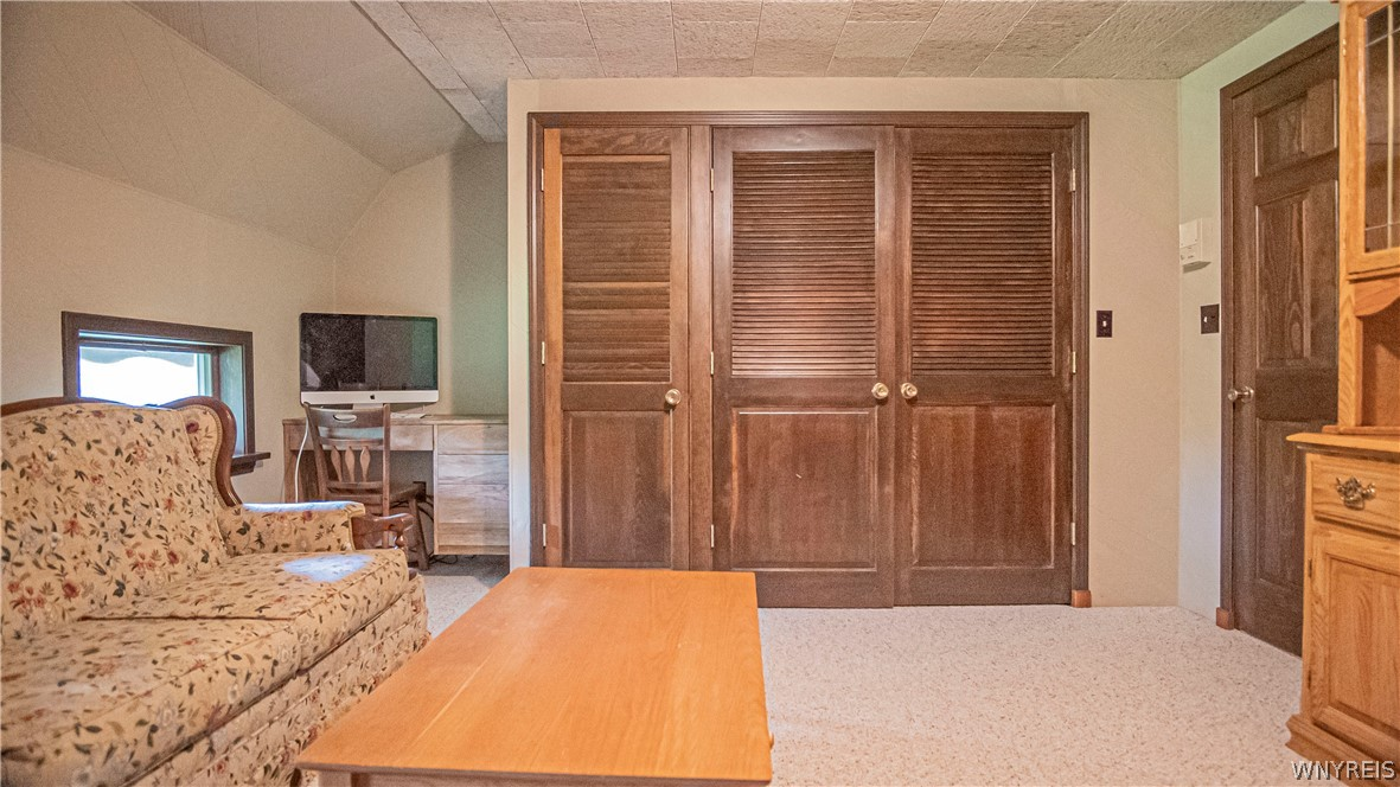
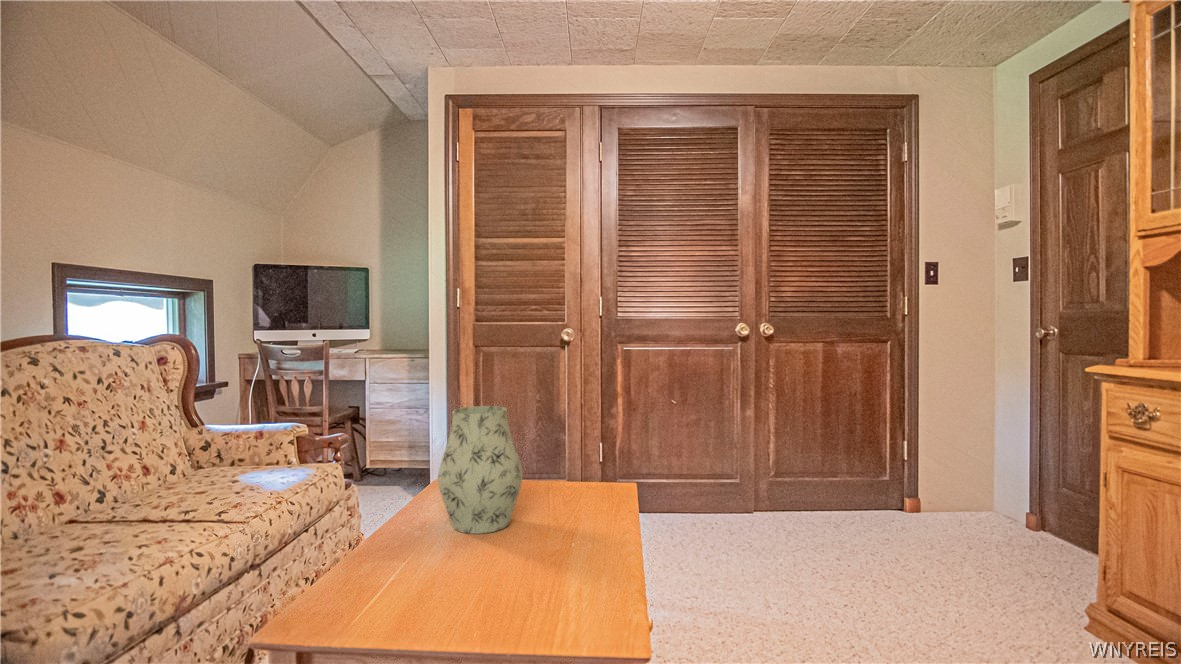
+ vase (480, 466)
